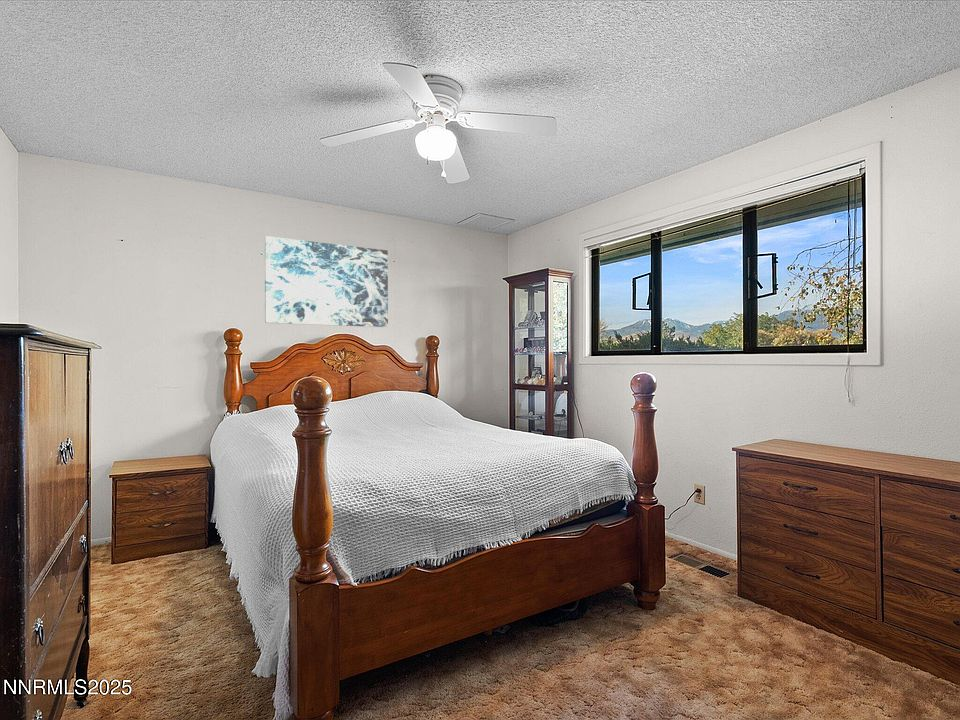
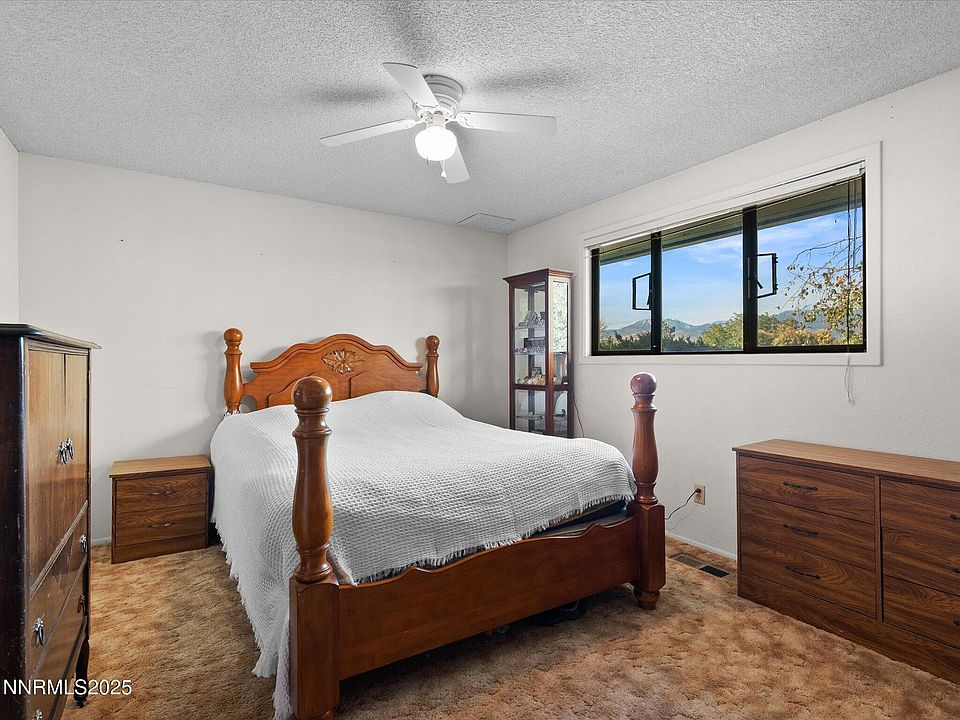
- wall art (329, 284)
